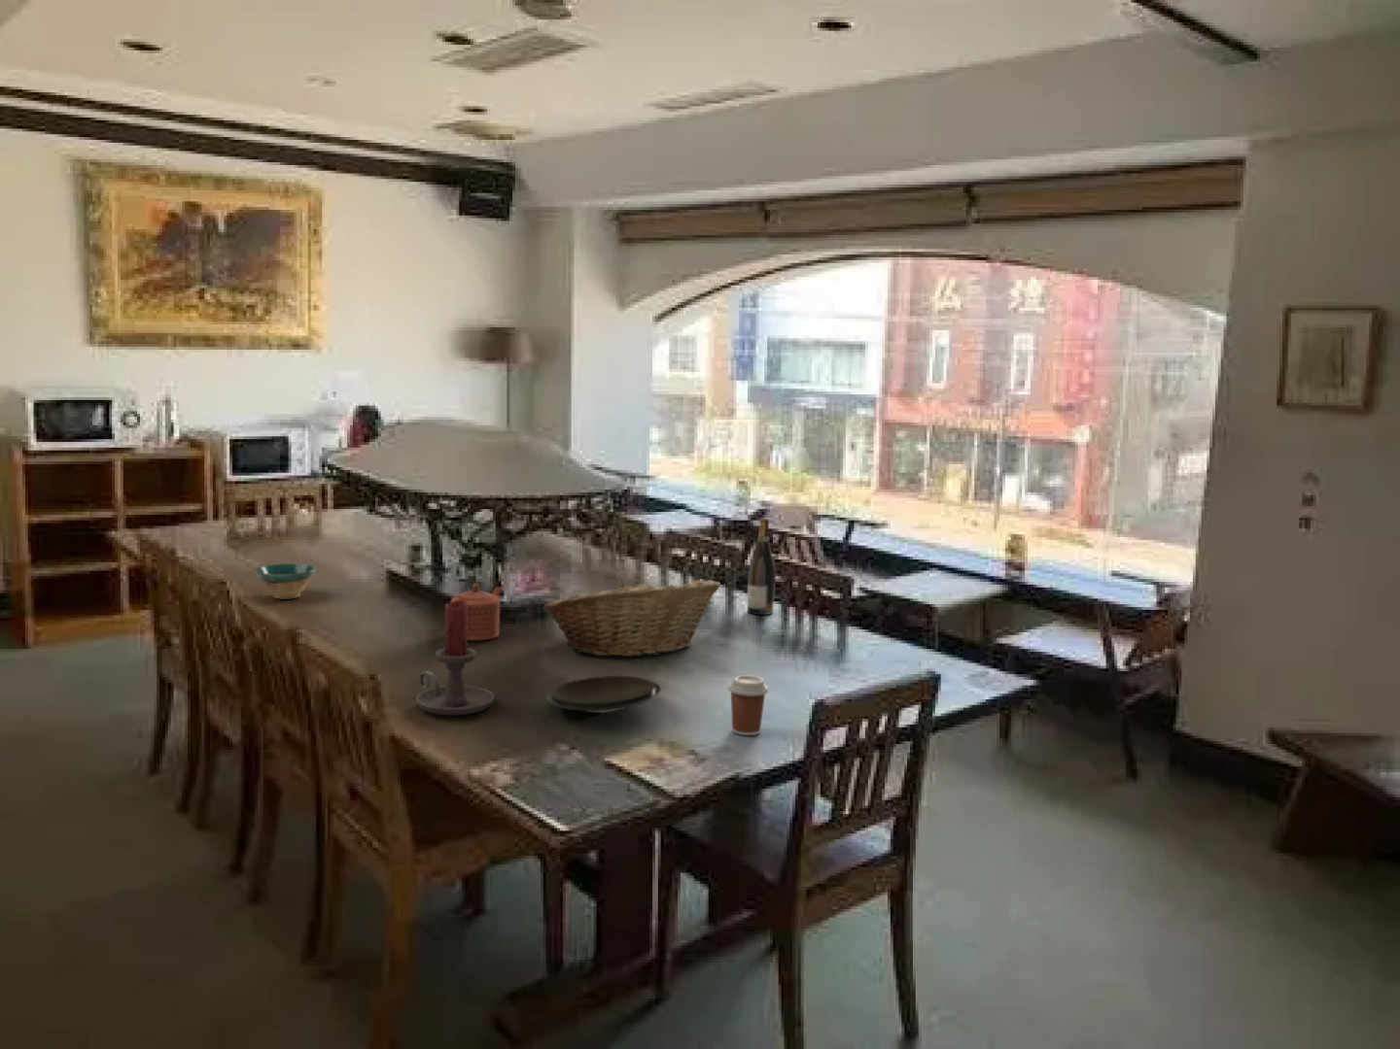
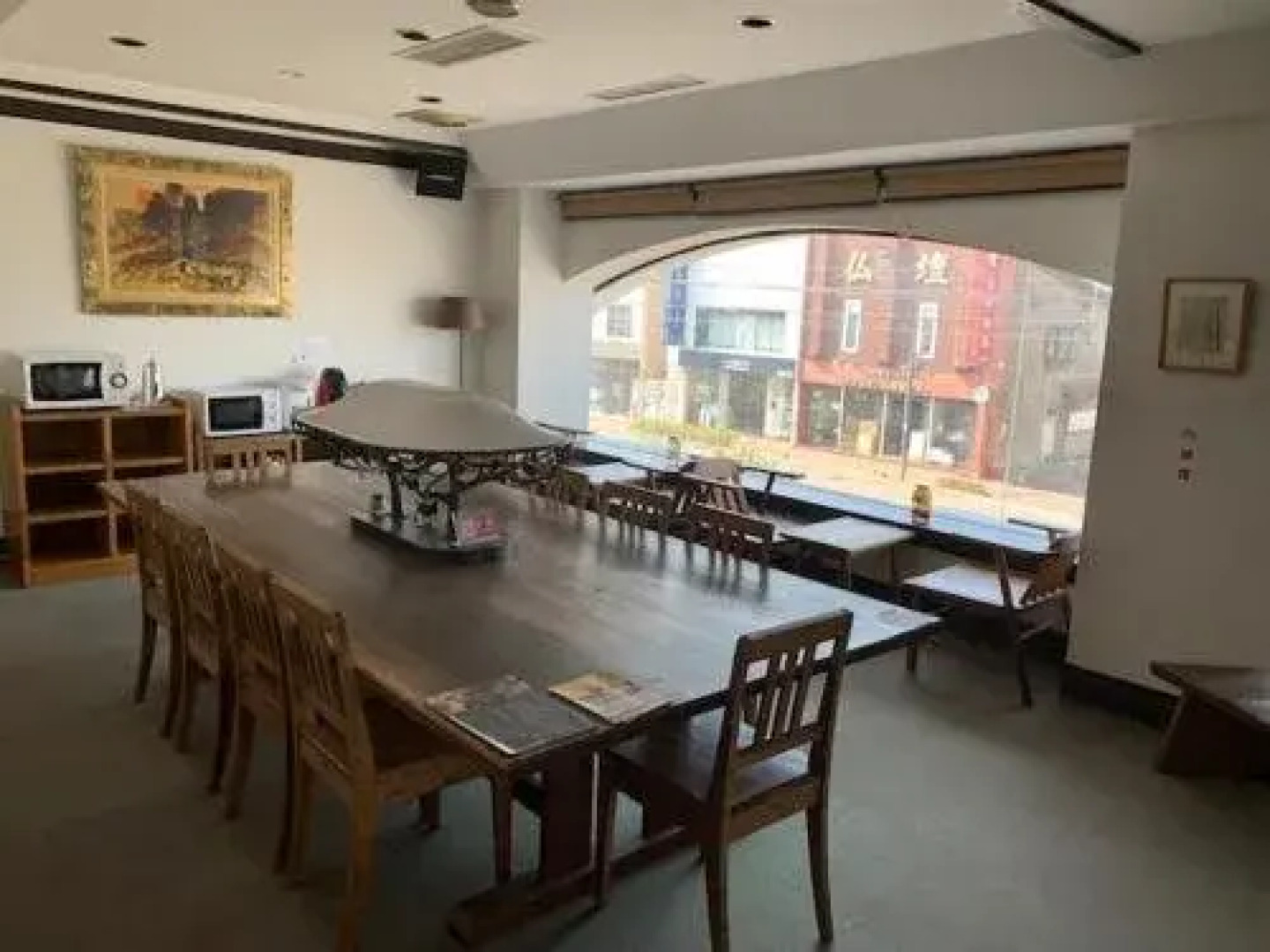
- candle holder (449, 651)
- bowl (286, 582)
- fruit basket (633, 609)
- coffee cup (746, 704)
- teapot (475, 609)
- plate (603, 696)
- wine bottle (762, 565)
